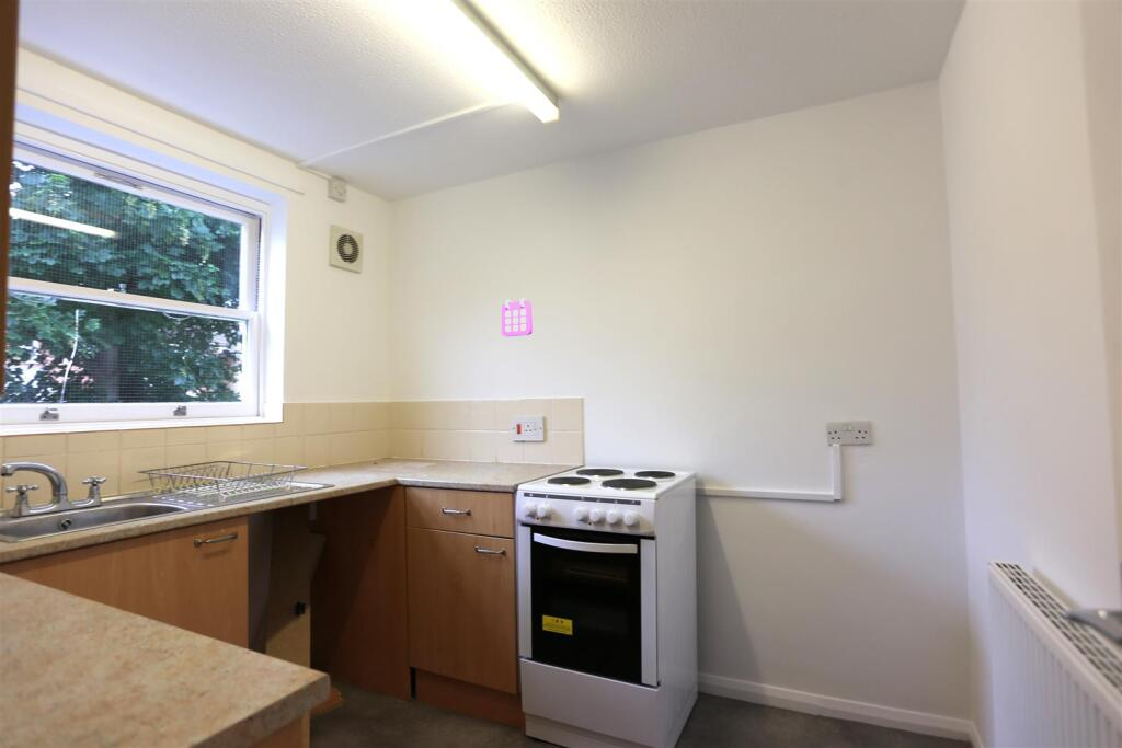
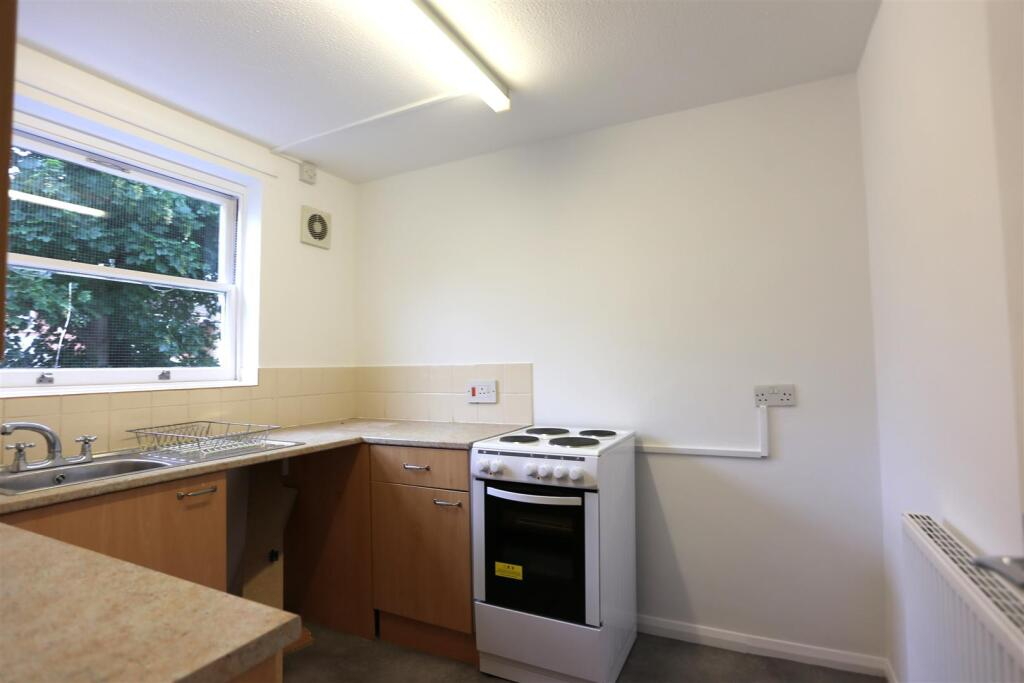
- calendar (516, 317)
